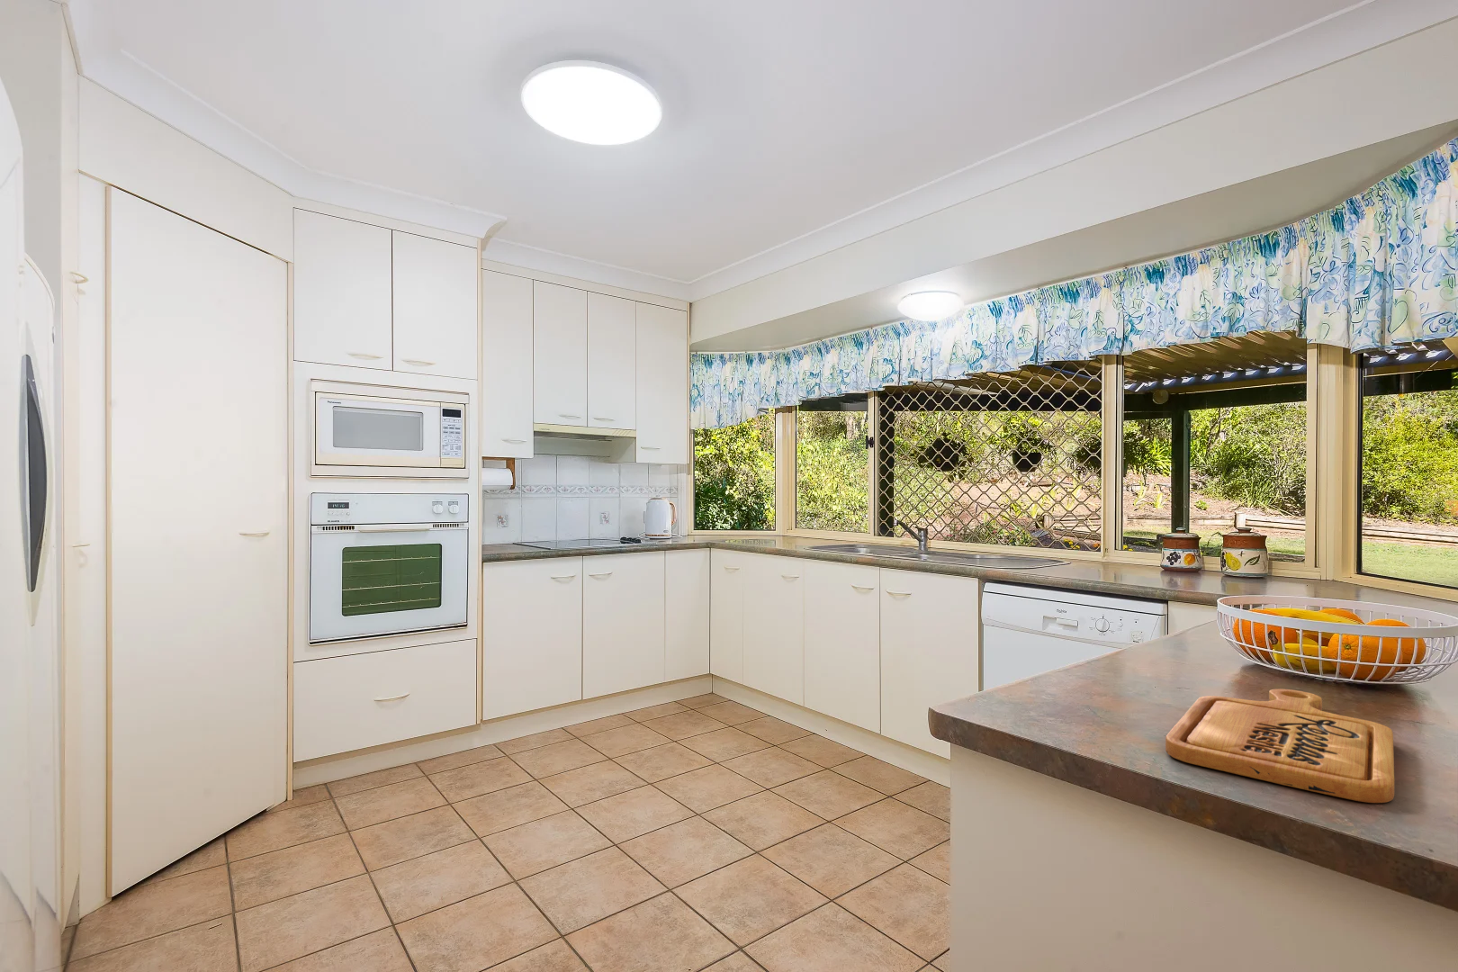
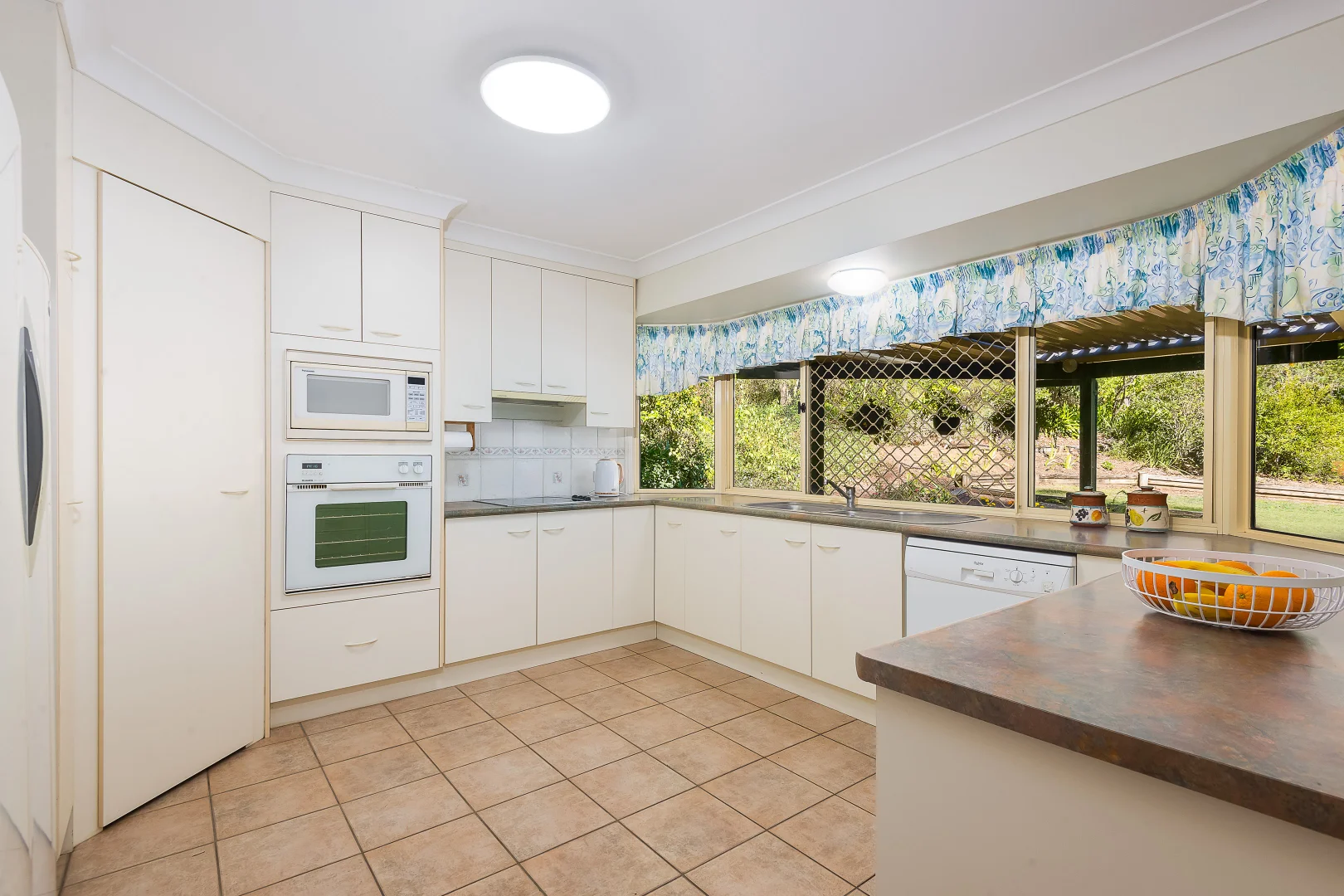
- cutting board (1284, 728)
